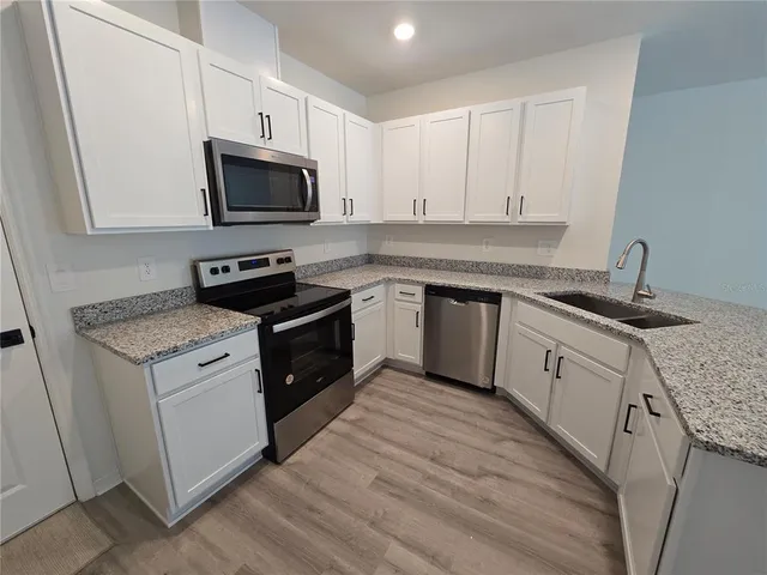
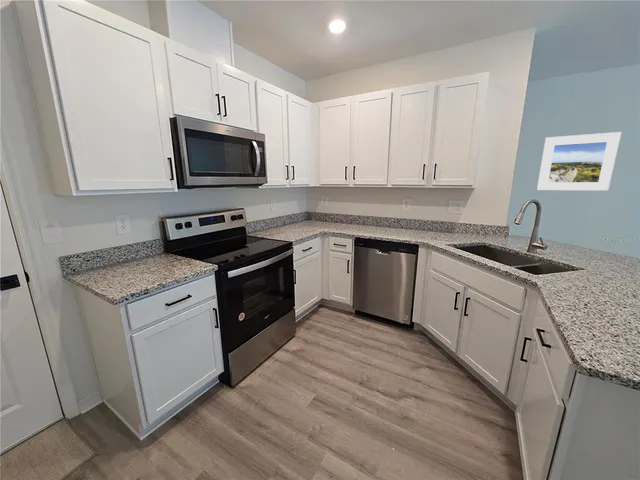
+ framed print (575, 163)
